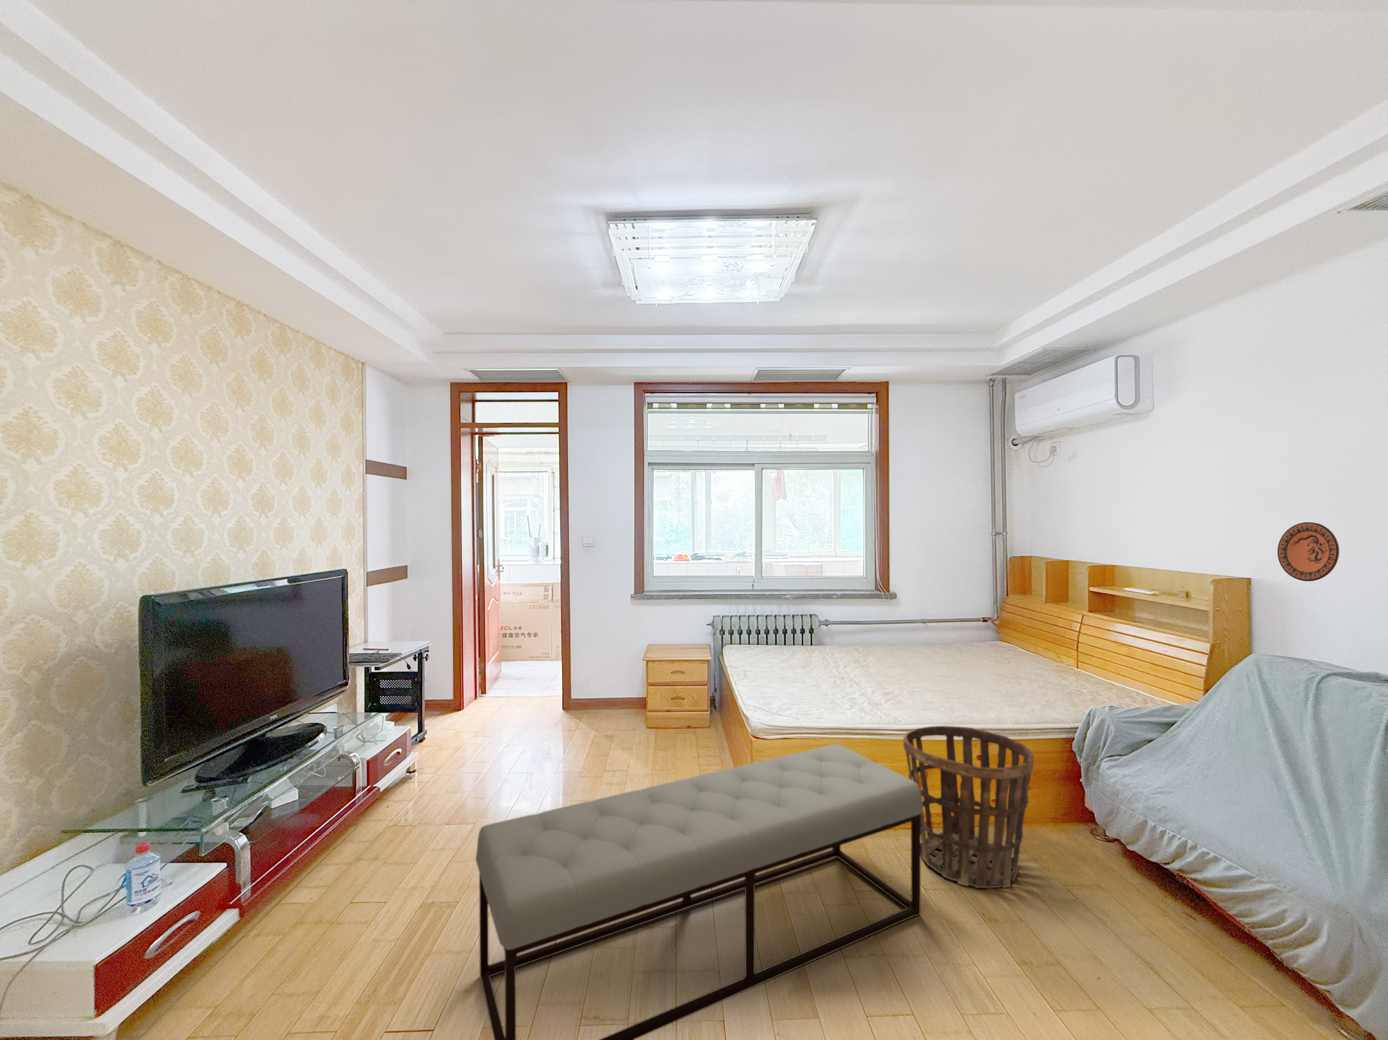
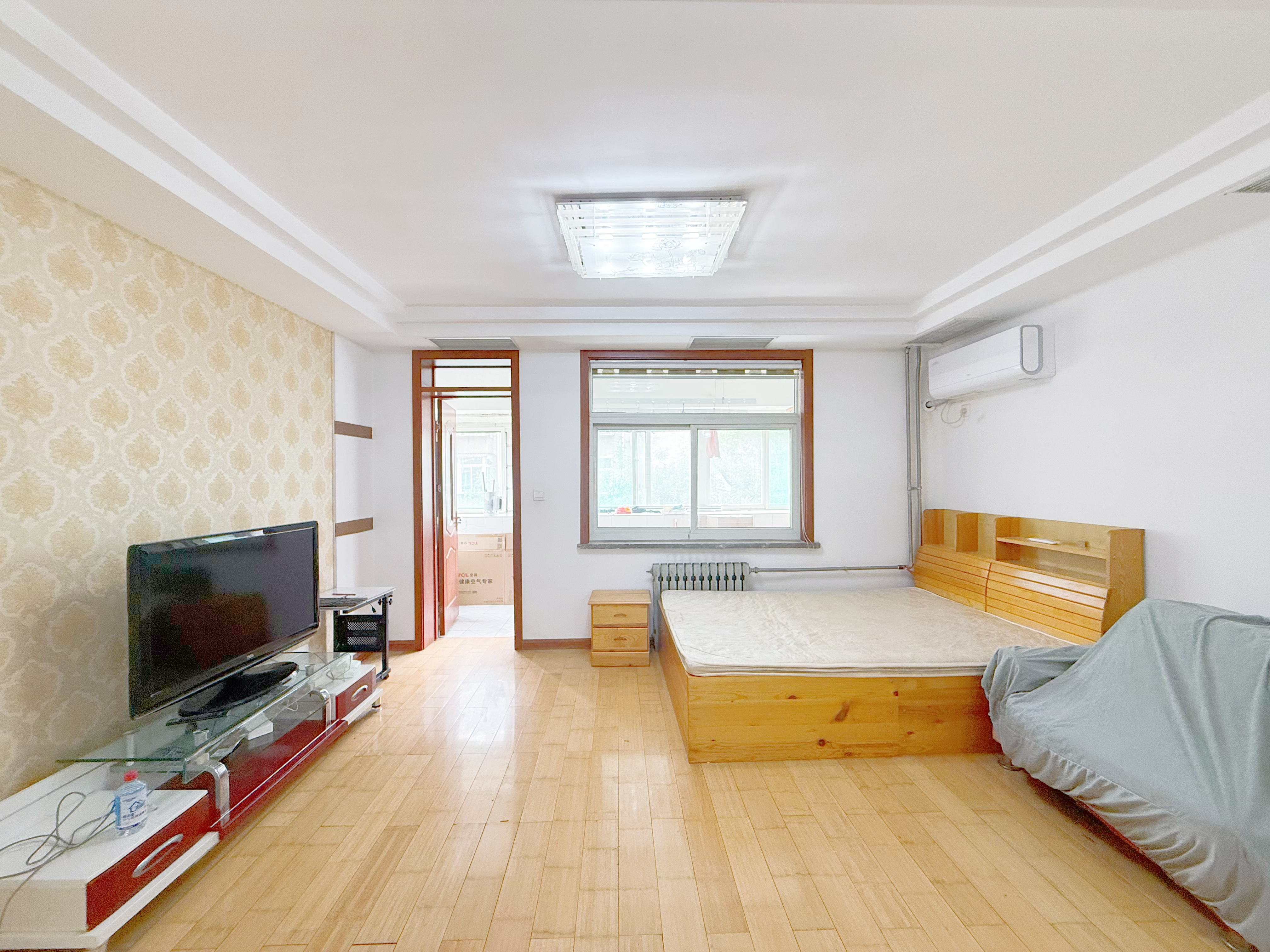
- bench (716, 872)
- basket (966, 802)
- decorative plate (1308, 552)
